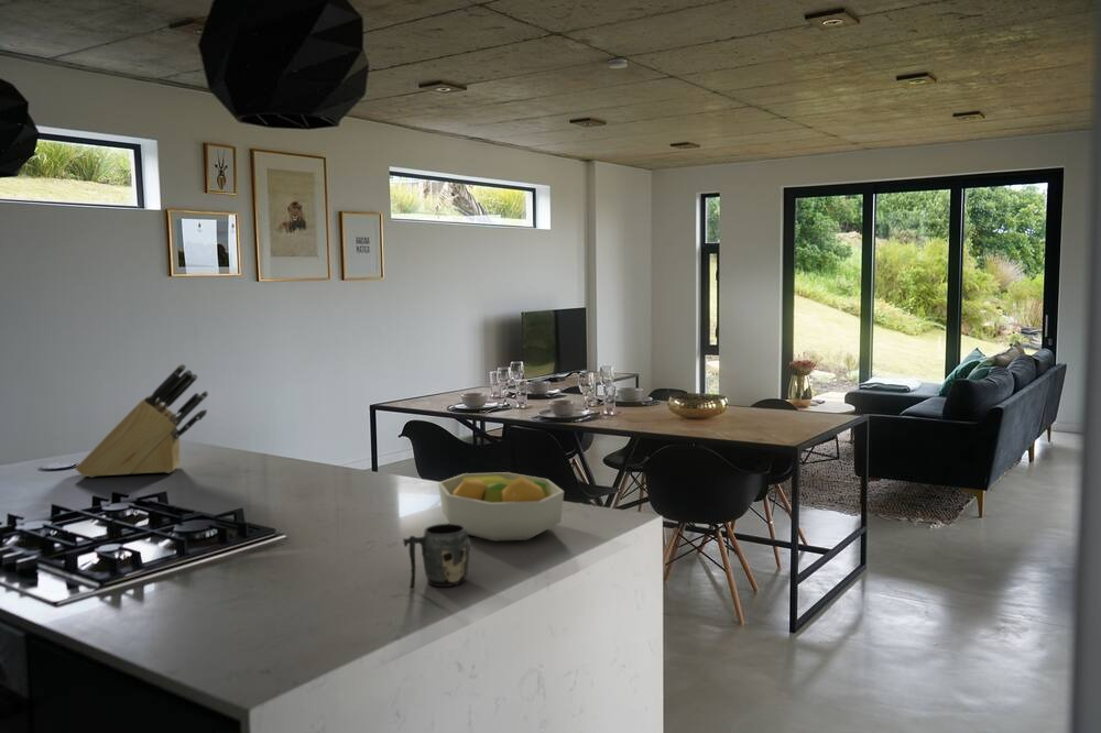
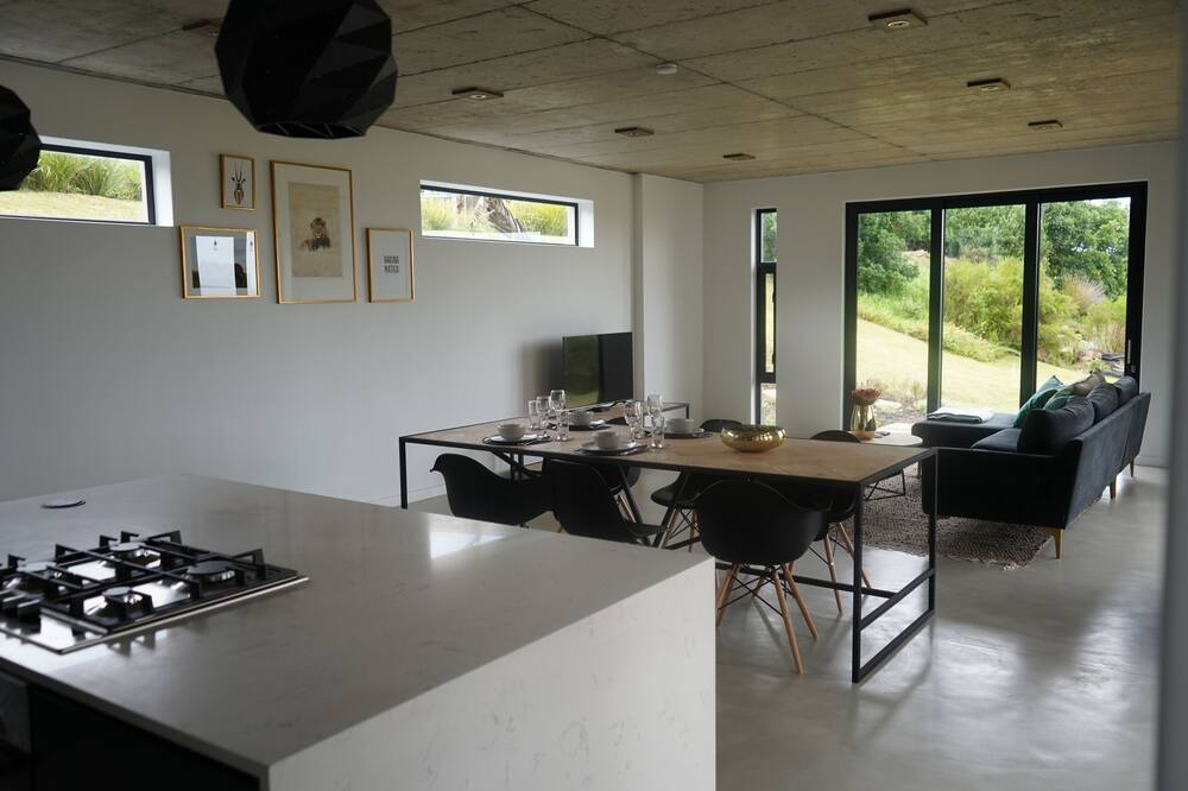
- knife block (143, 418)
- fruit bowl (499, 497)
- mug (436, 557)
